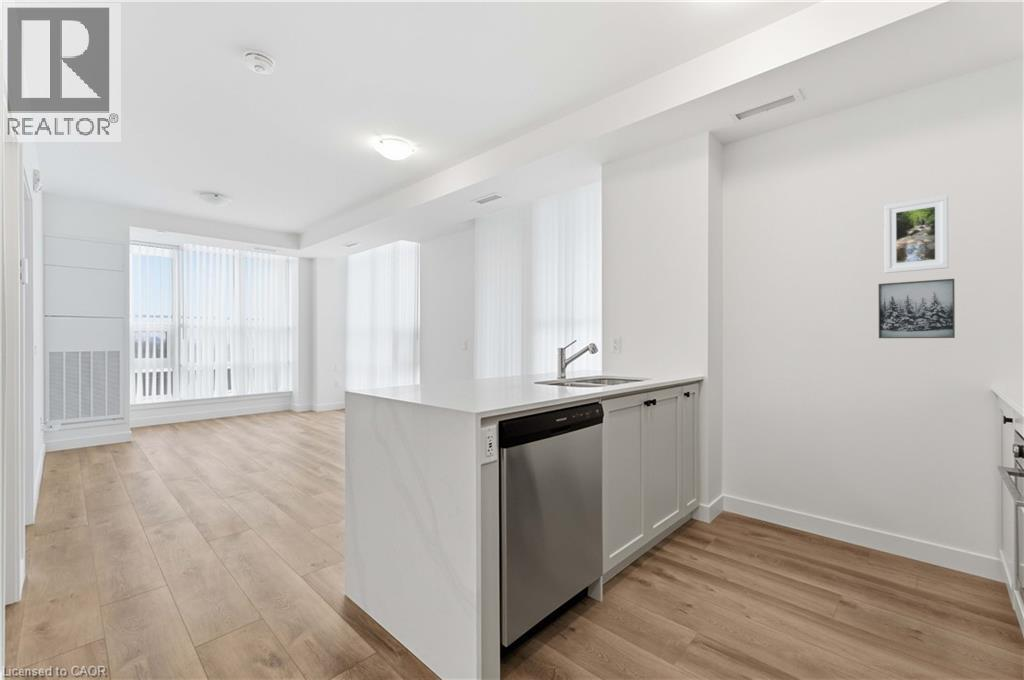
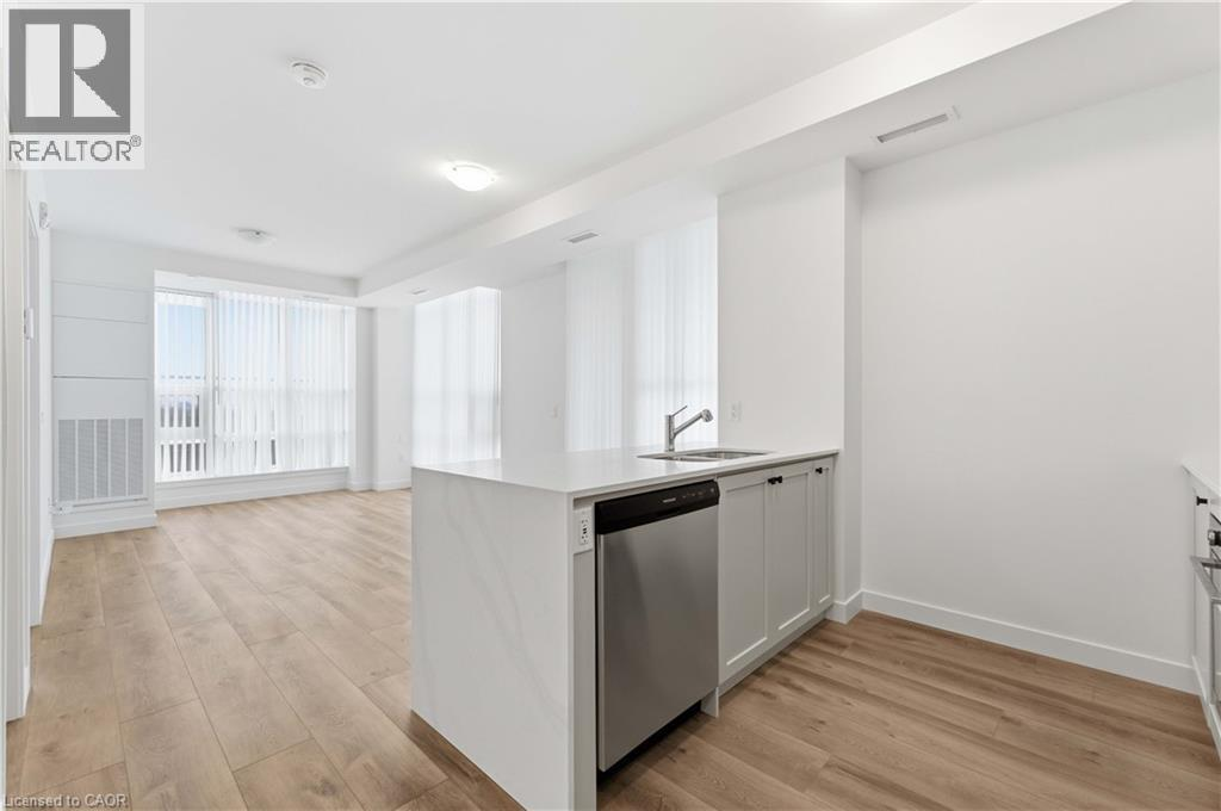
- wall art (915, 309)
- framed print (915, 235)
